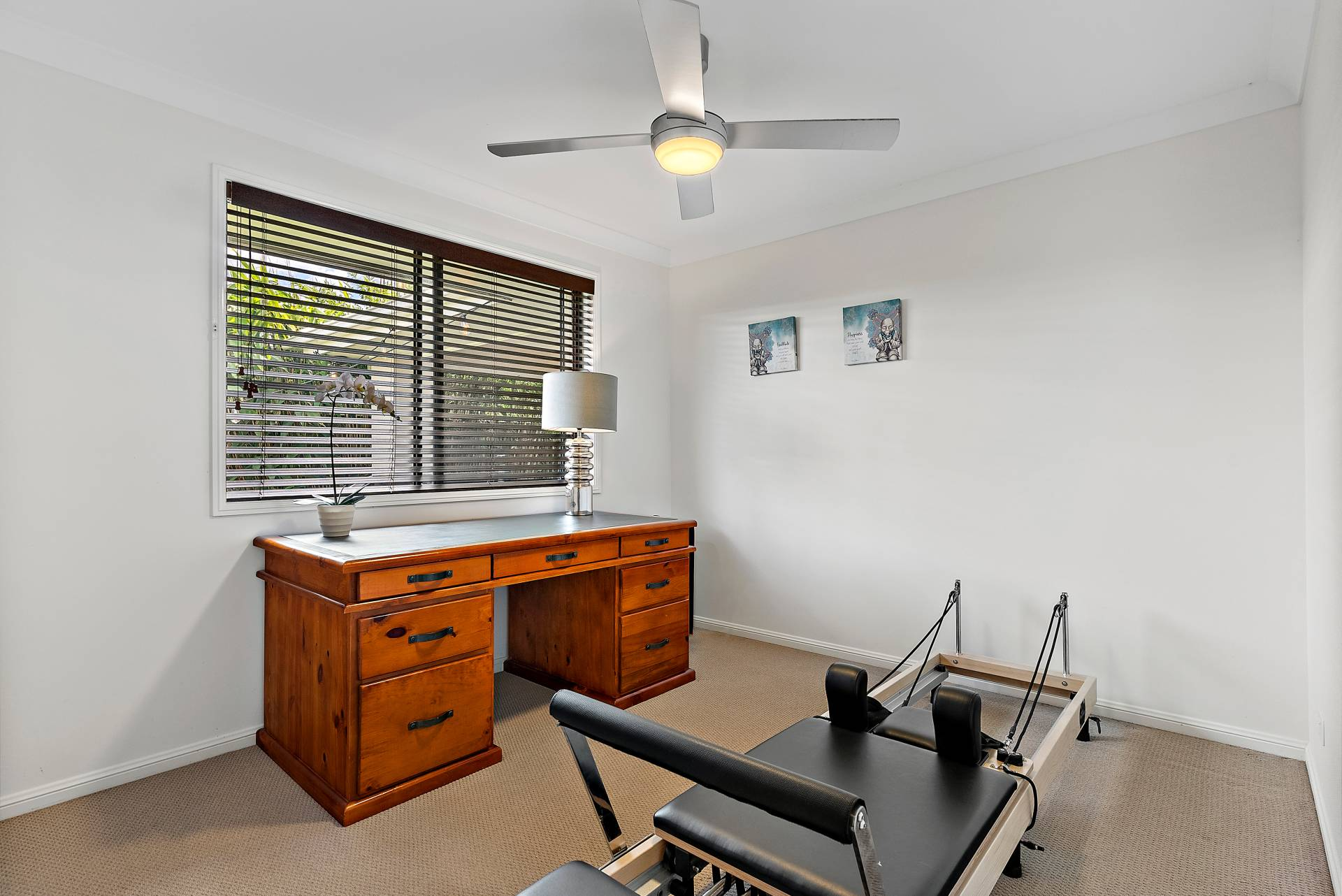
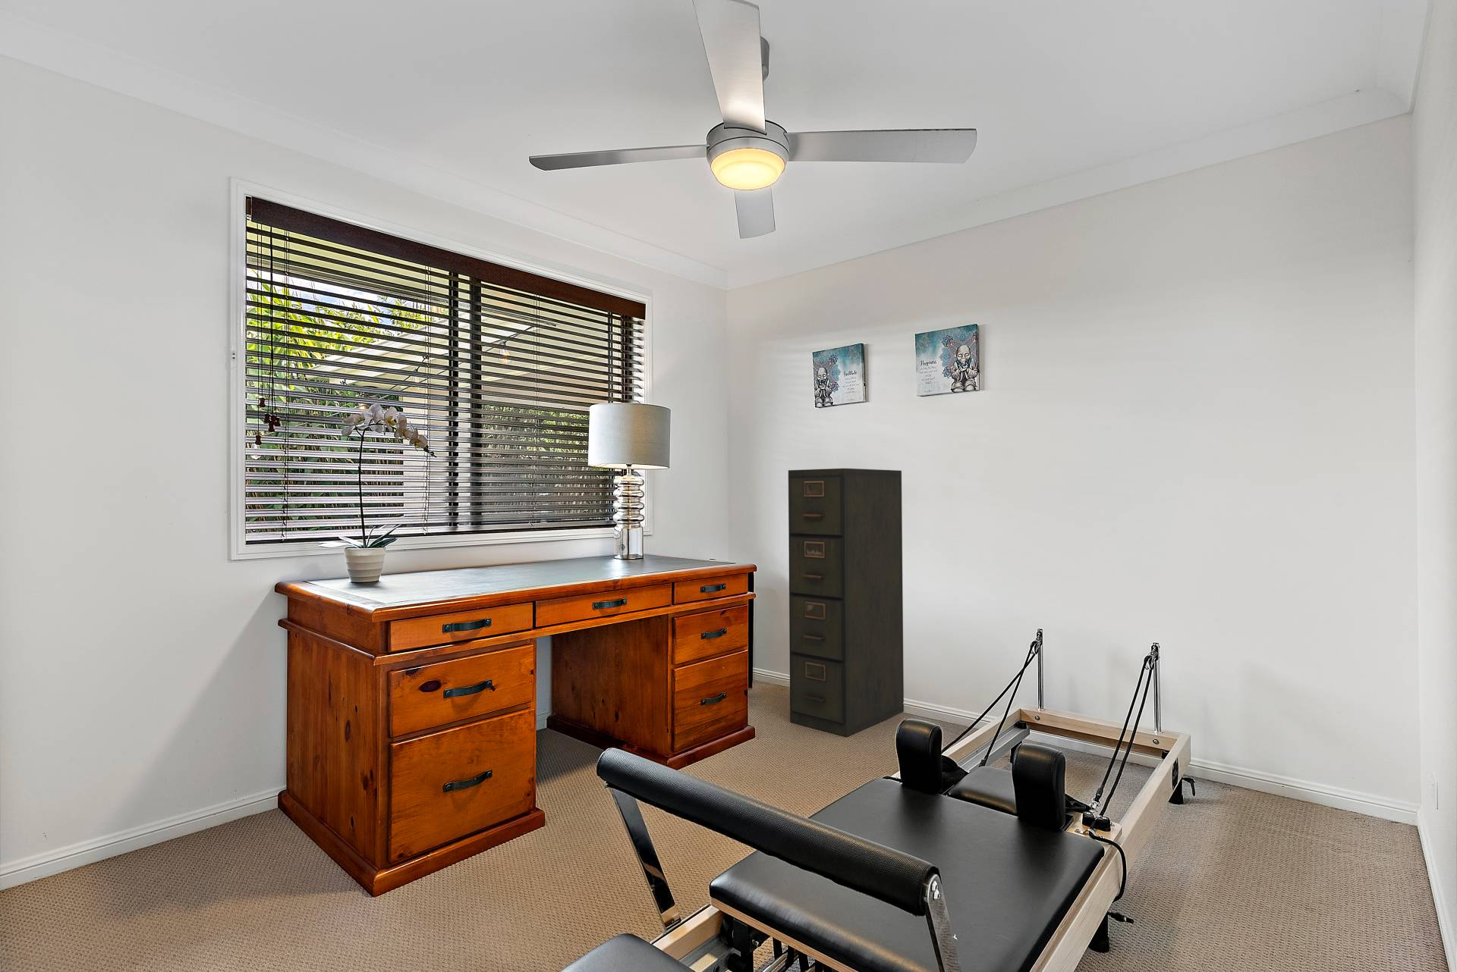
+ filing cabinet (845, 593)
